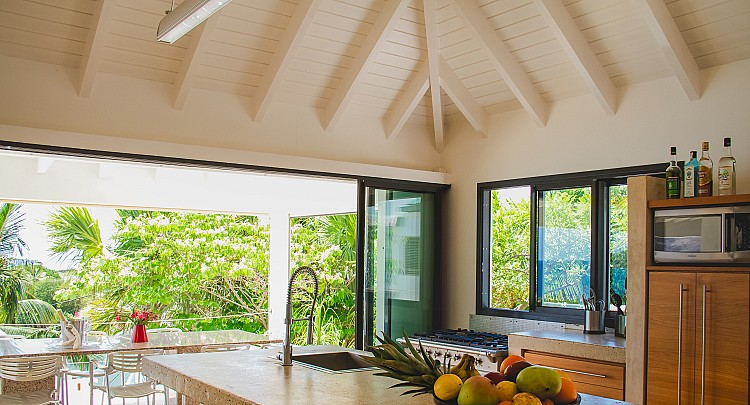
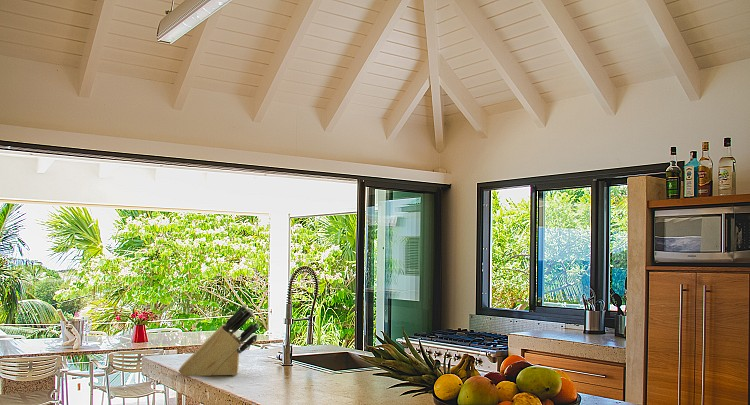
+ knife block (219, 339)
